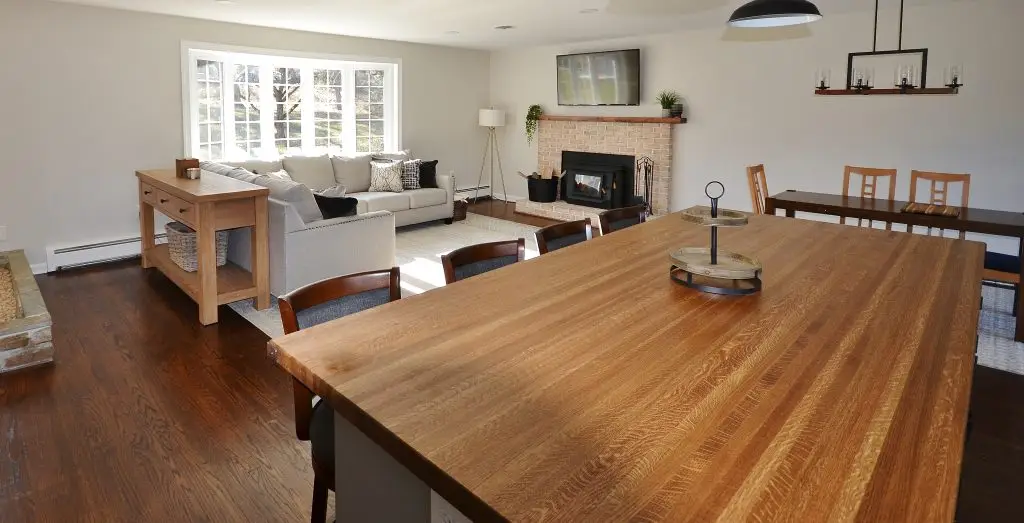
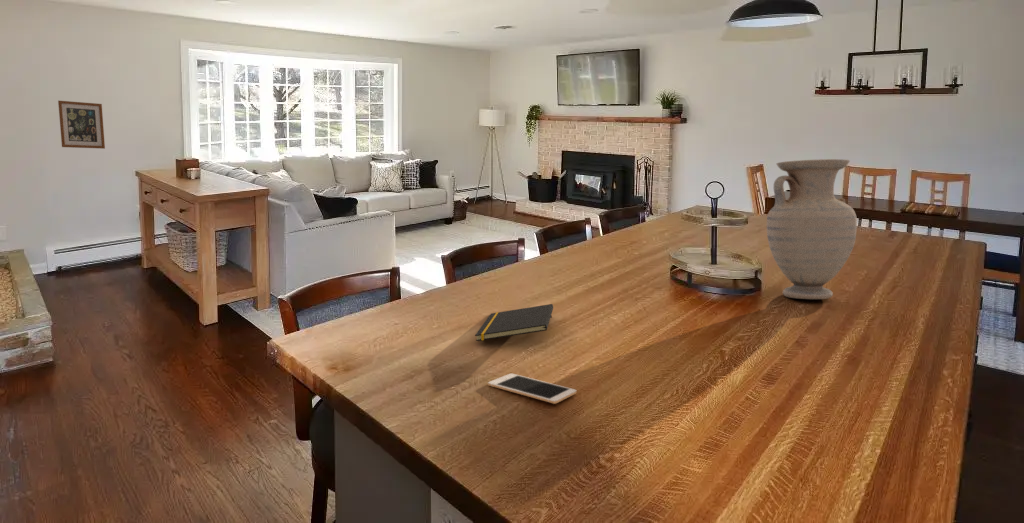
+ notepad (516, 321)
+ cell phone (531, 387)
+ vase (810, 229)
+ wall art (82, 125)
